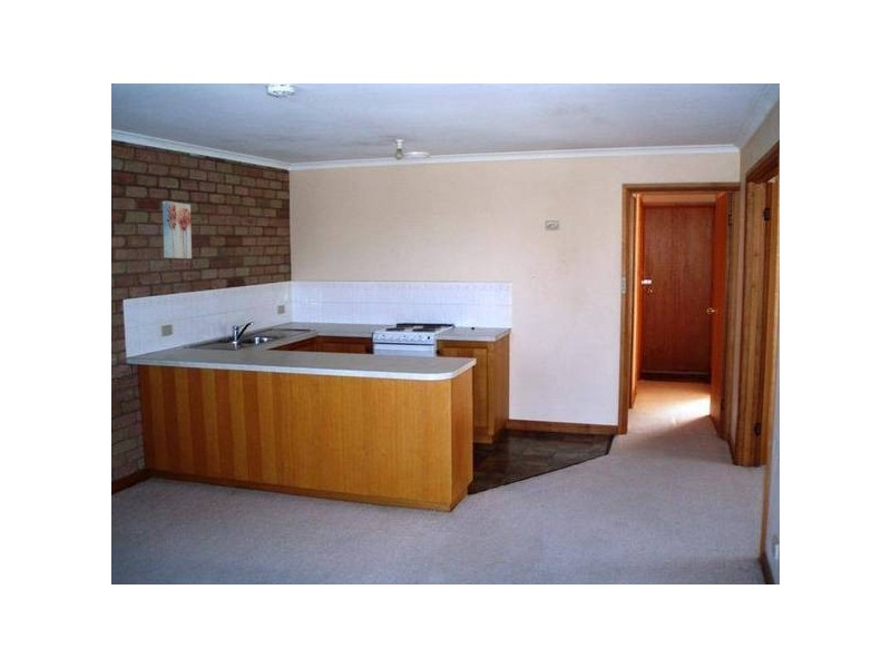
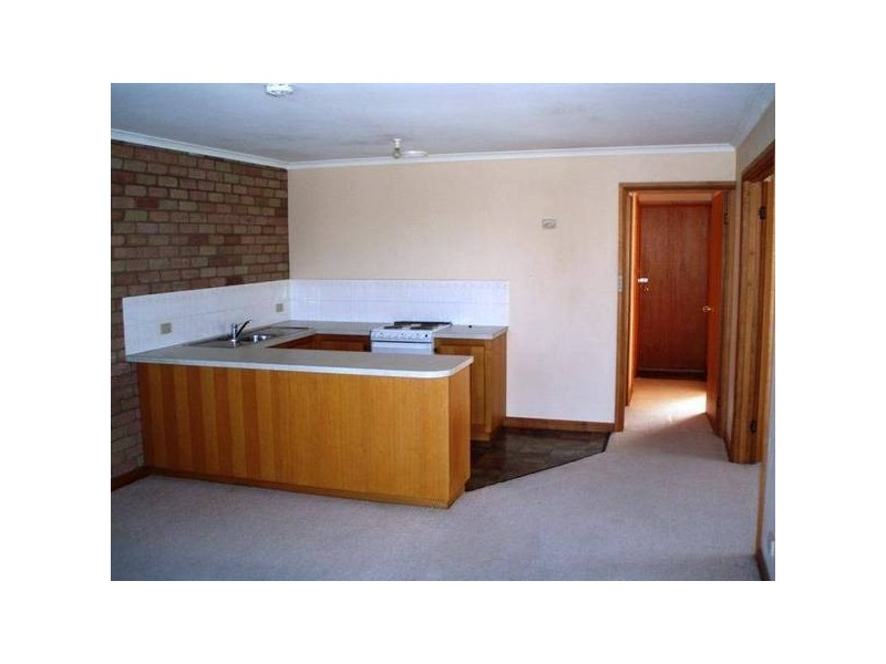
- wall art (177, 230)
